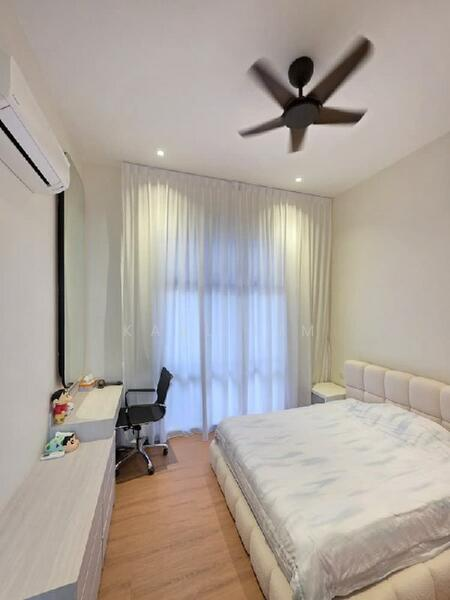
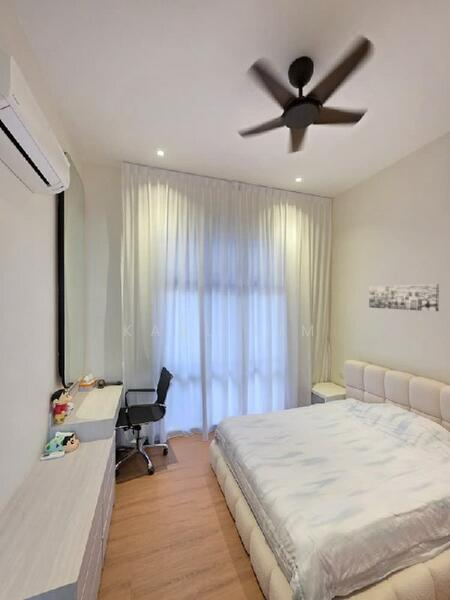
+ wall art (399, 297)
